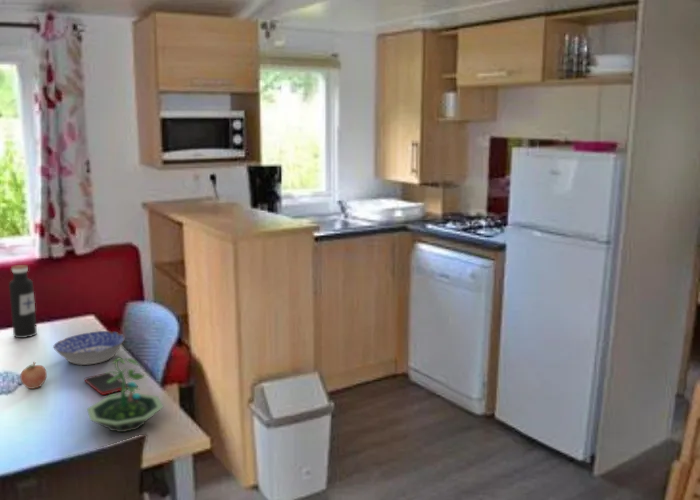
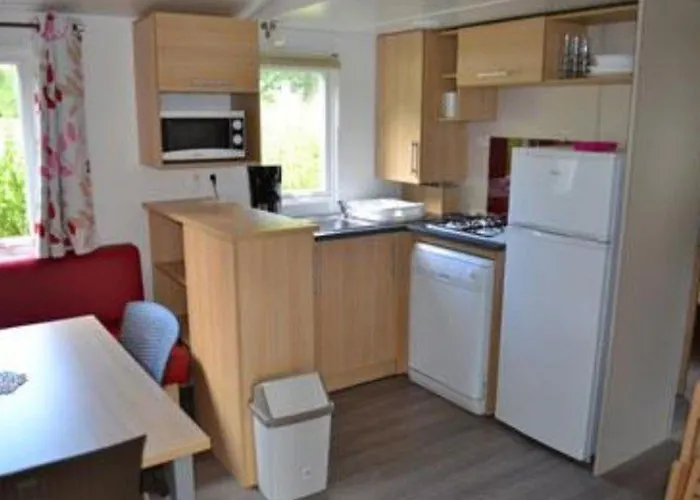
- bowl (89, 349)
- fruit (33, 374)
- water bottle (22, 300)
- cell phone (105, 383)
- terrarium (123, 370)
